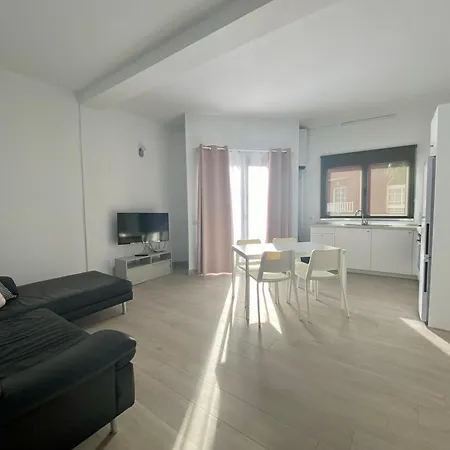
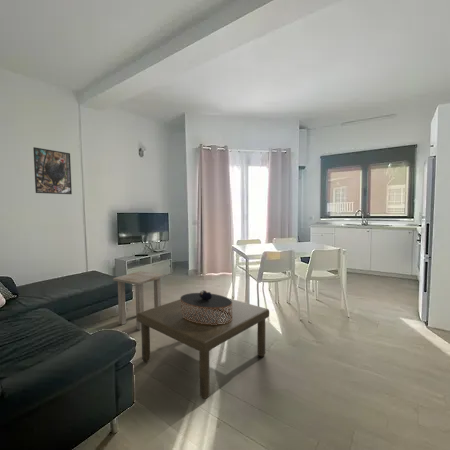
+ side table (139, 299)
+ coffee table (204, 334)
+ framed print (53, 172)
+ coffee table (205, 302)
